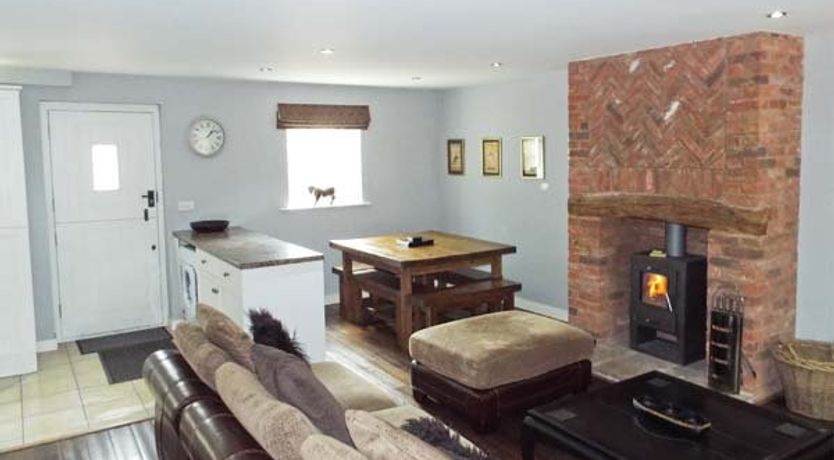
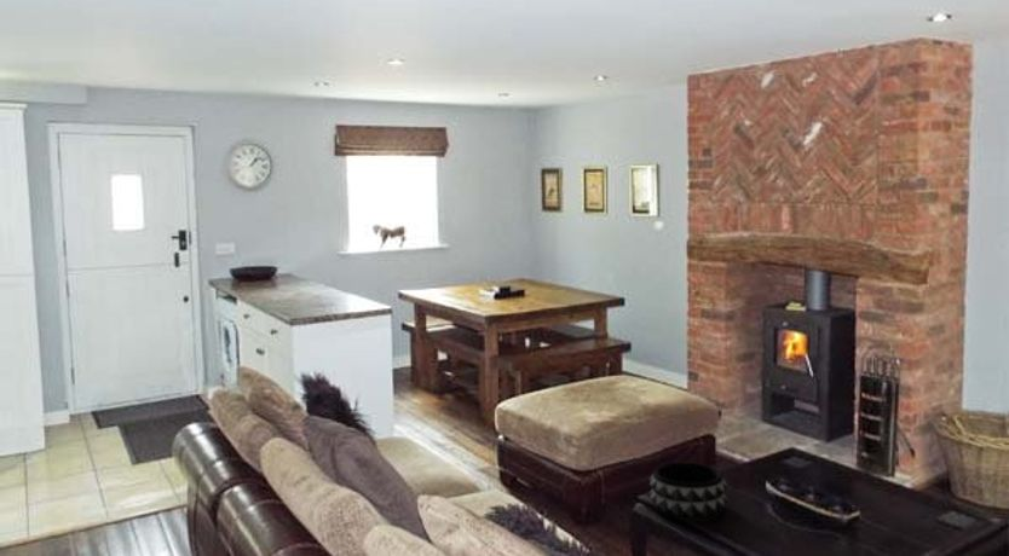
+ decorative bowl (687, 490)
